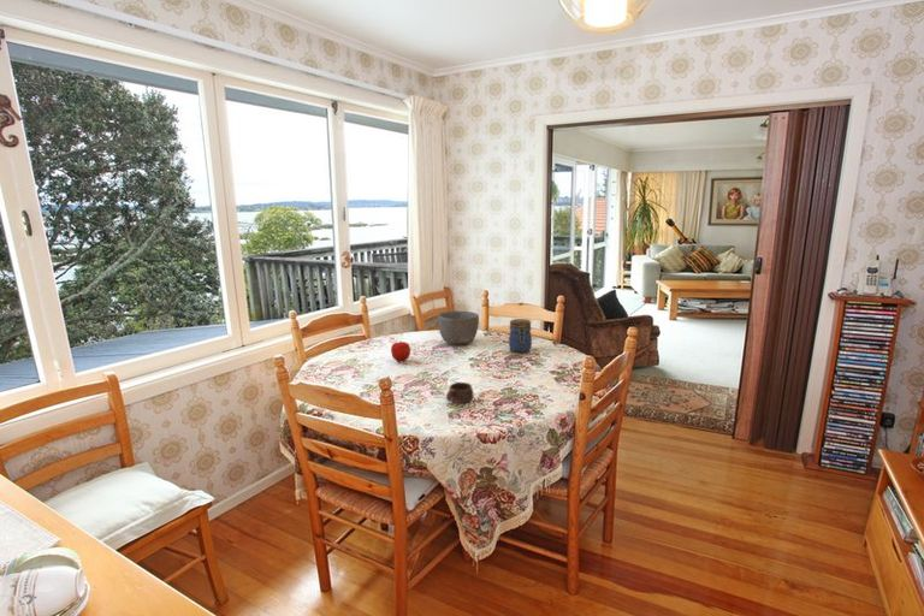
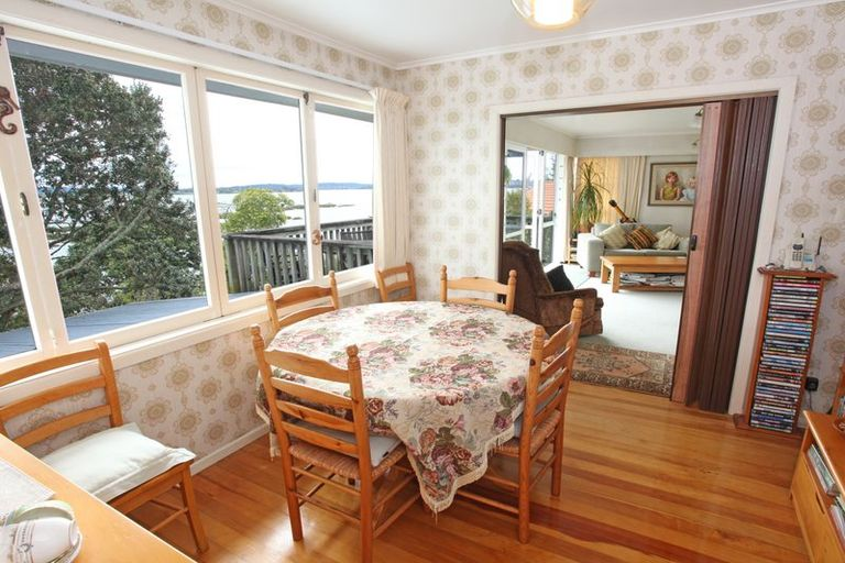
- bowl (458, 328)
- cup (457, 392)
- jar (520, 334)
- fruit (401, 350)
